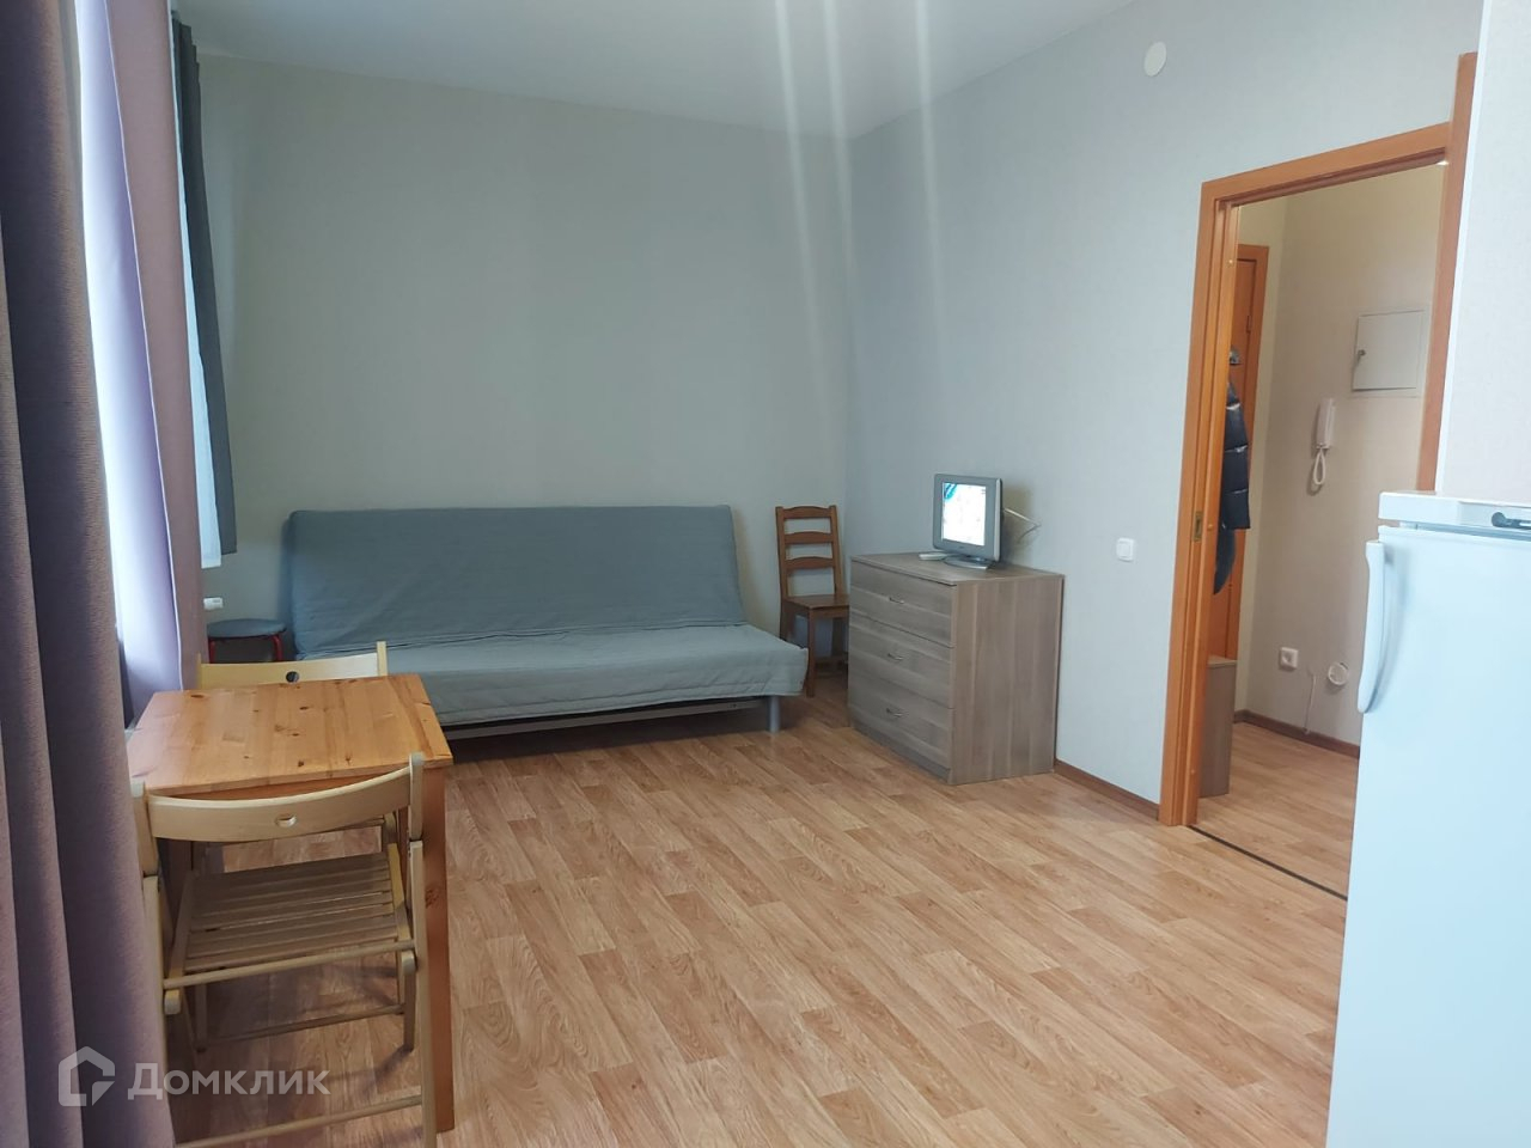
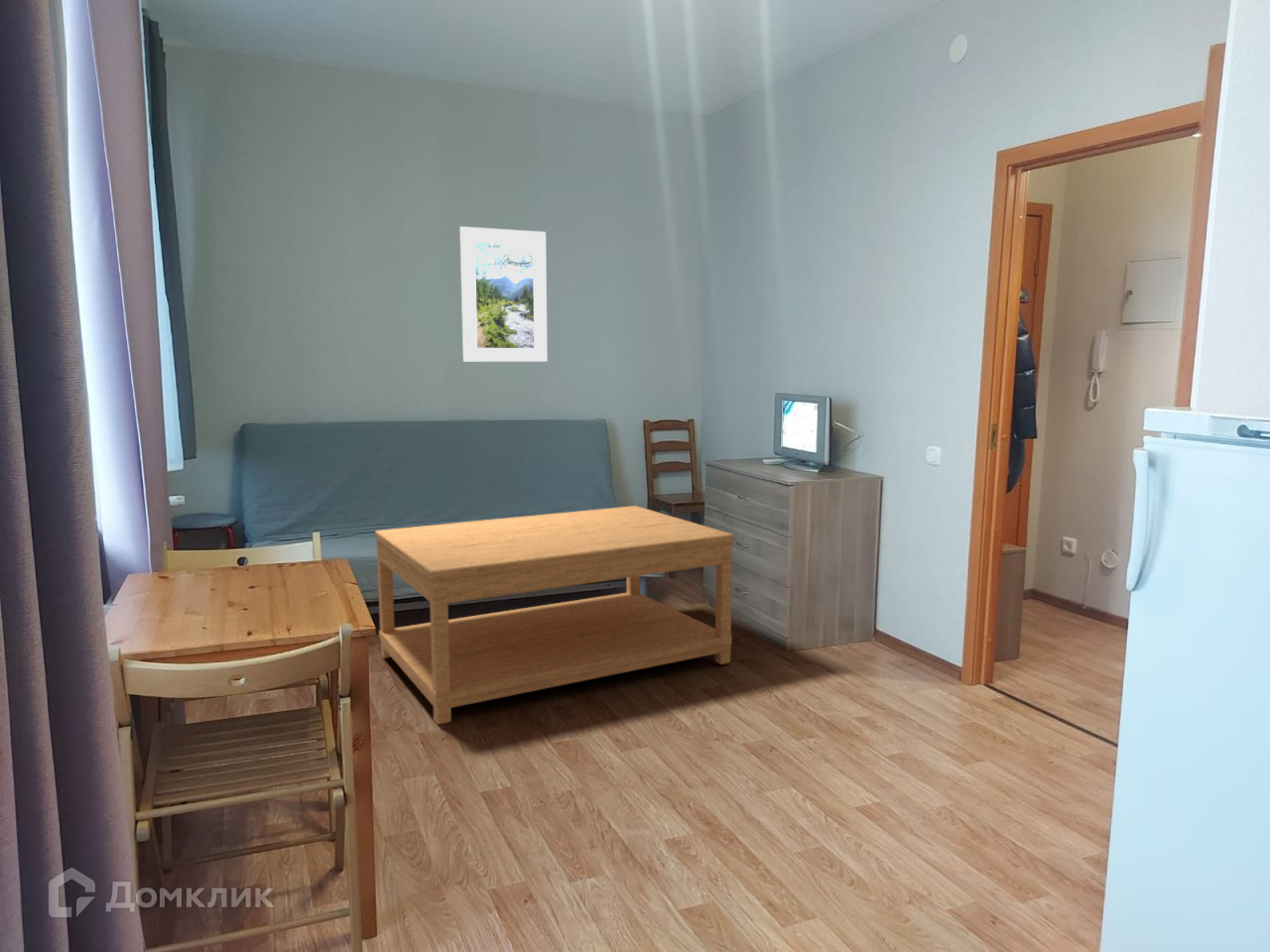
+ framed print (504, 296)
+ coffee table (557, 603)
